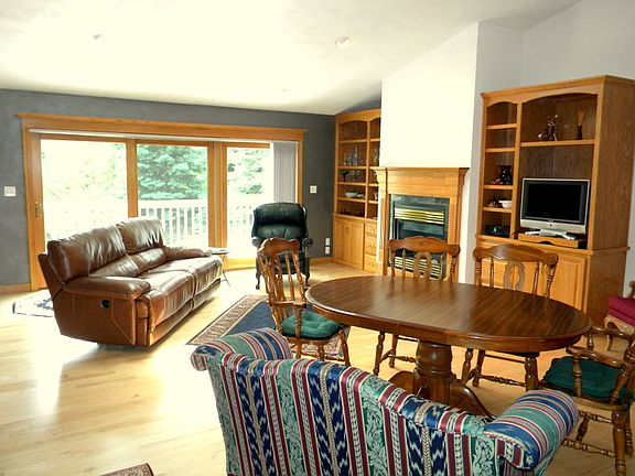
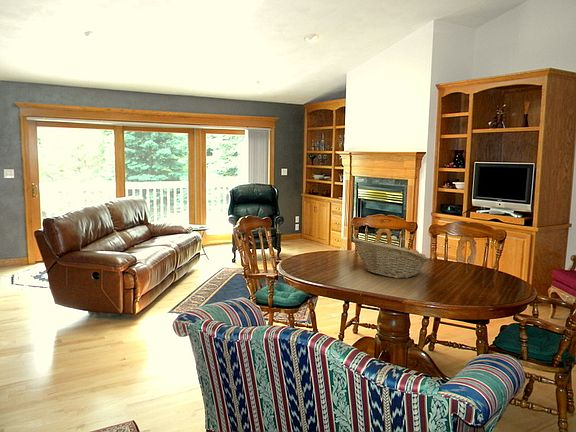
+ fruit basket (389, 255)
